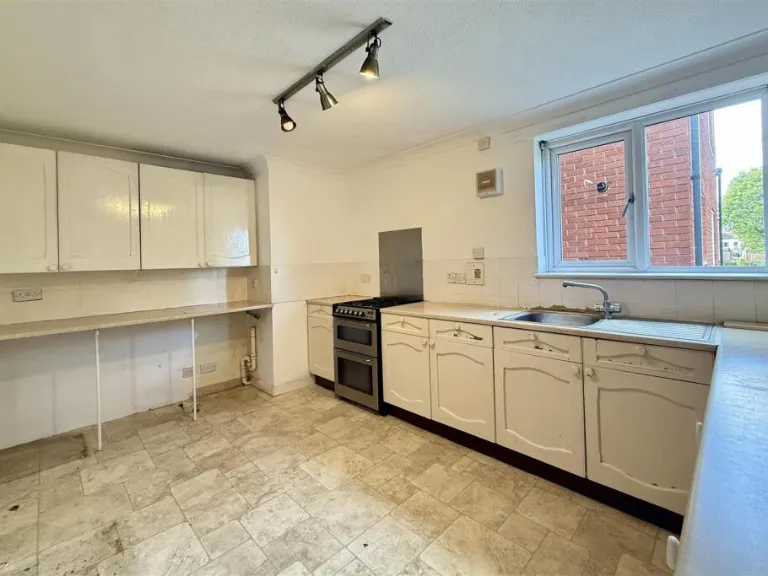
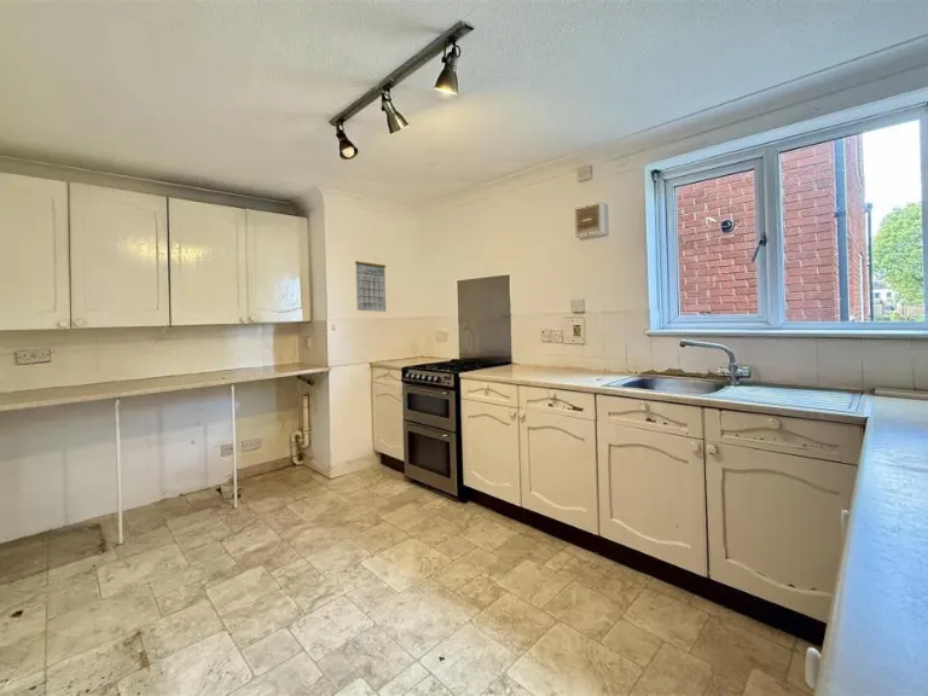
+ calendar (371, 280)
